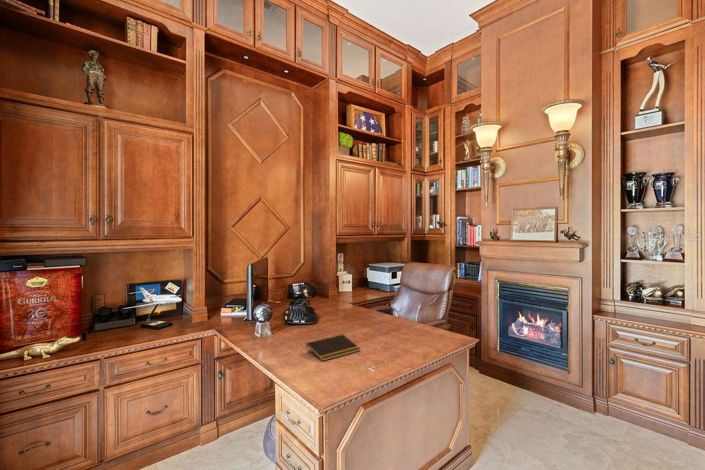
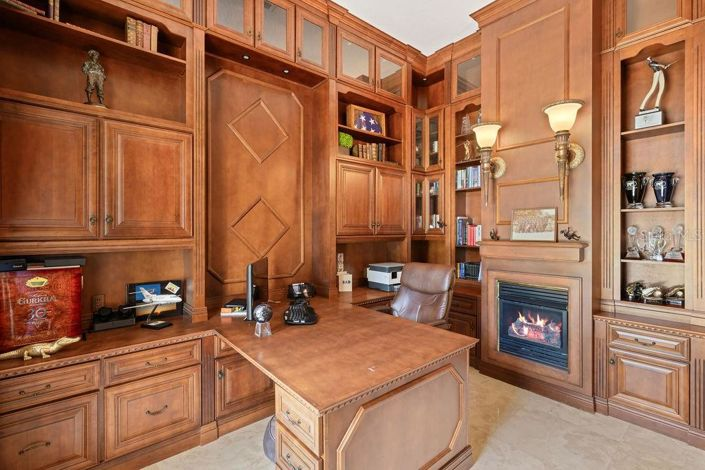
- notepad (333, 346)
